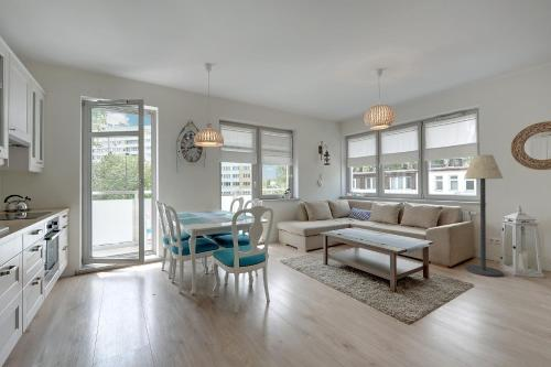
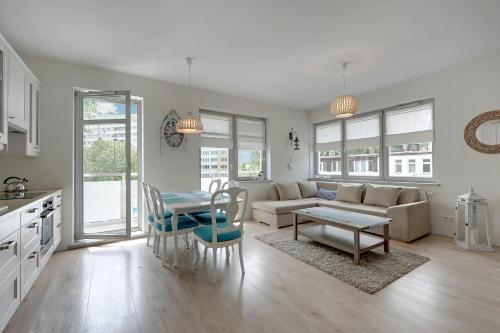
- floor lamp (483, 213)
